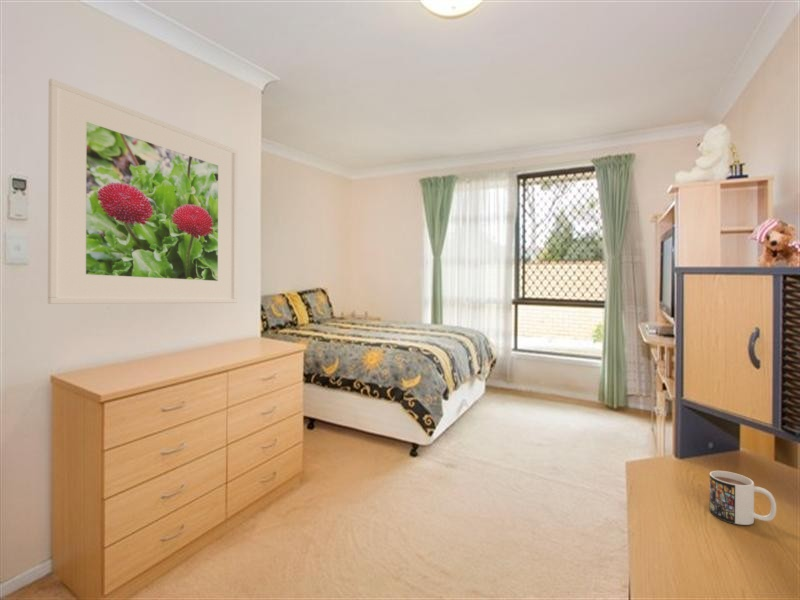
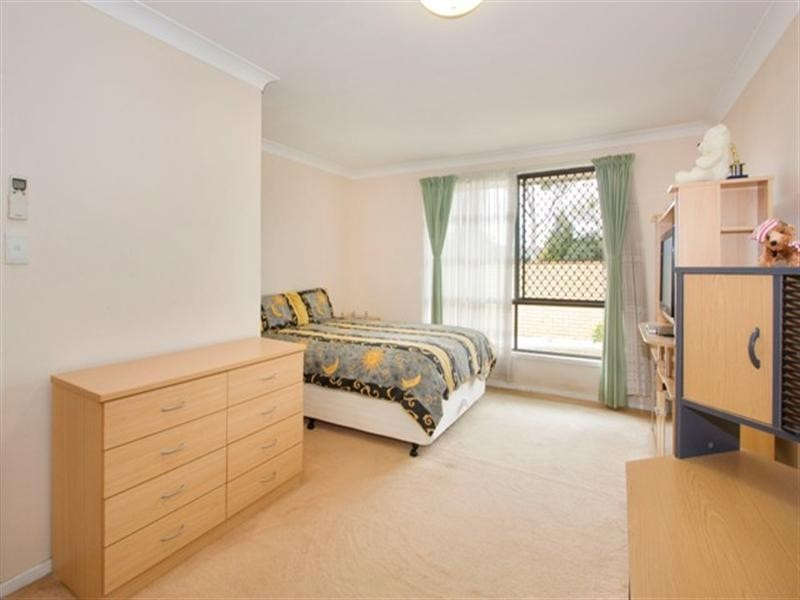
- mug (741, 499)
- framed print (160, 212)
